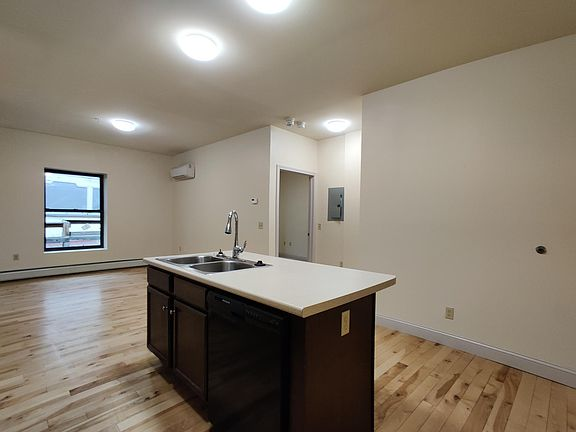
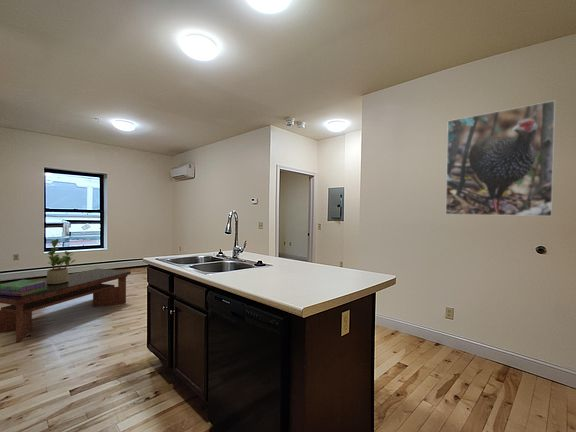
+ coffee table (65, 298)
+ stack of books (21, 287)
+ potted plant (61, 260)
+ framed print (494, 163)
